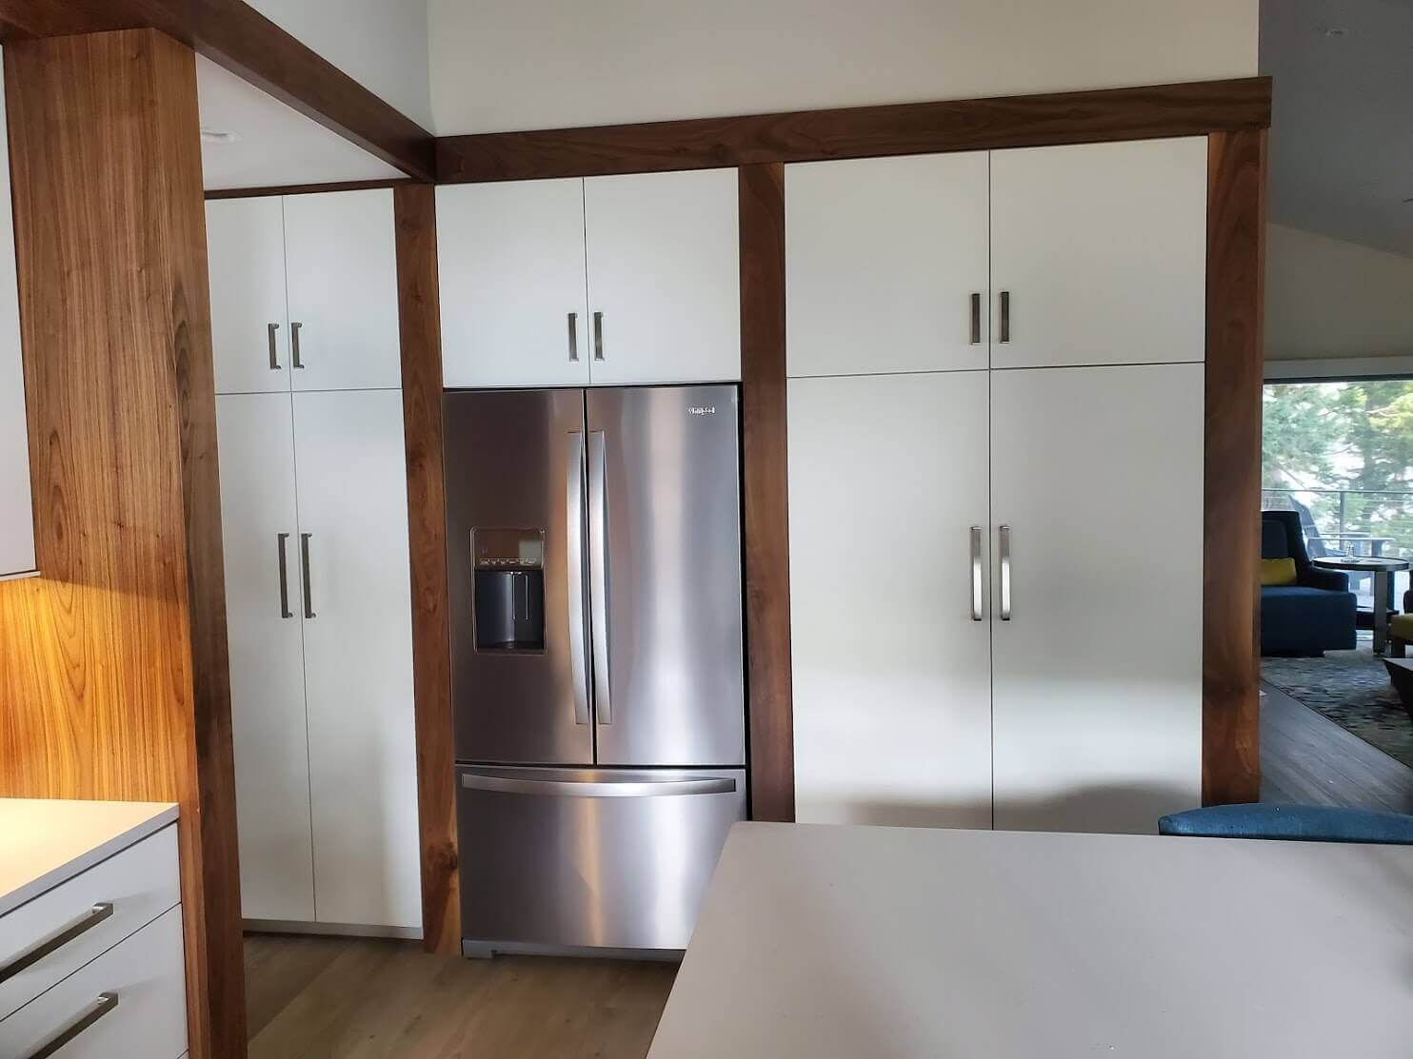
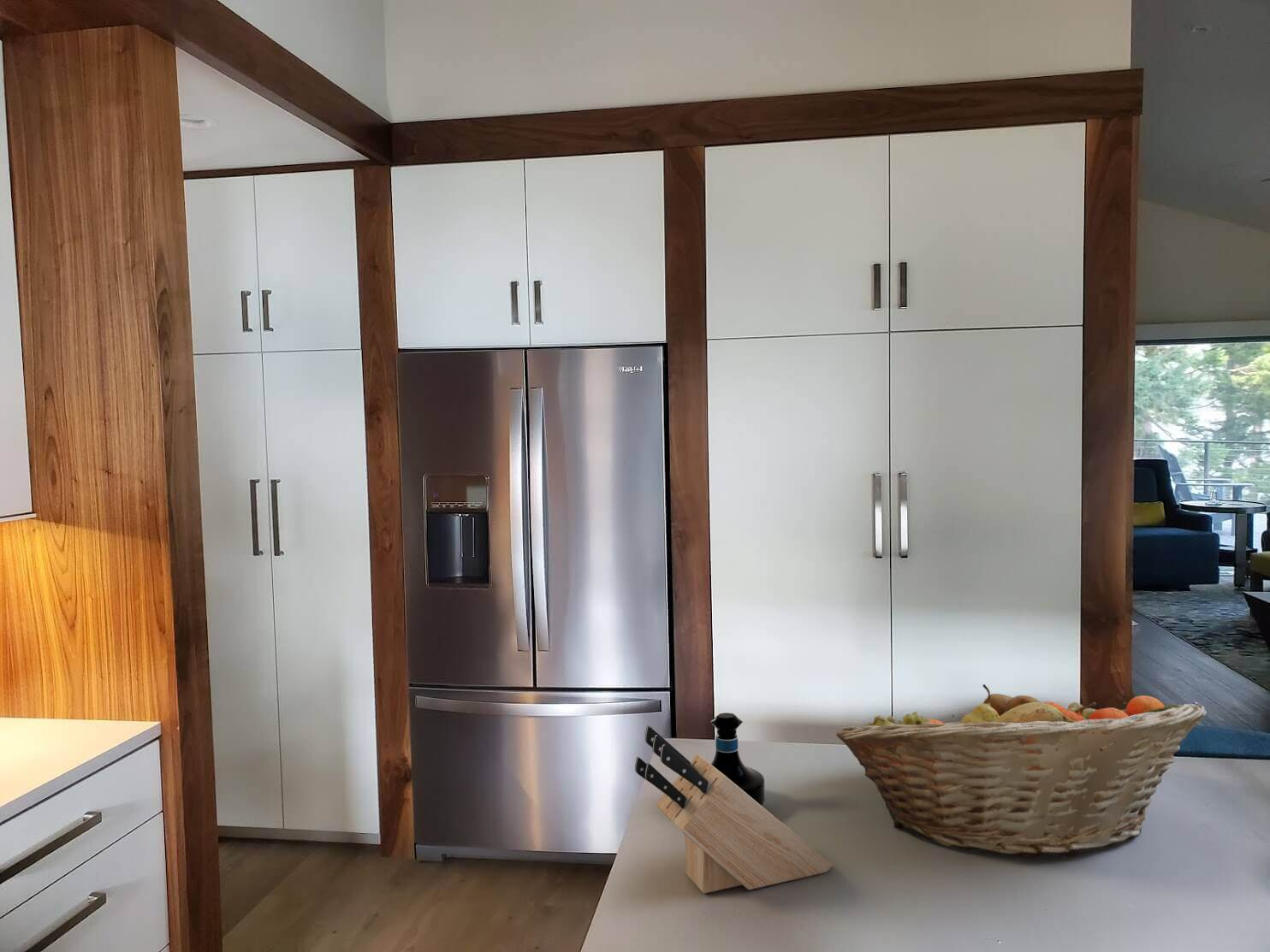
+ tequila bottle (727, 760)
+ fruit basket (1013, 749)
+ knife block (730, 799)
